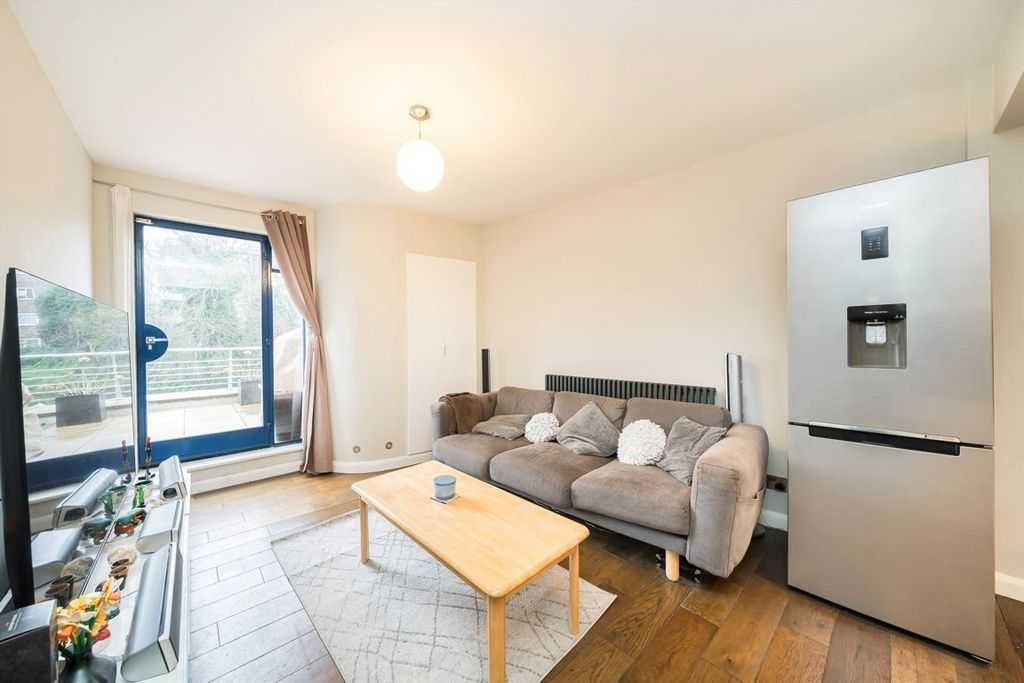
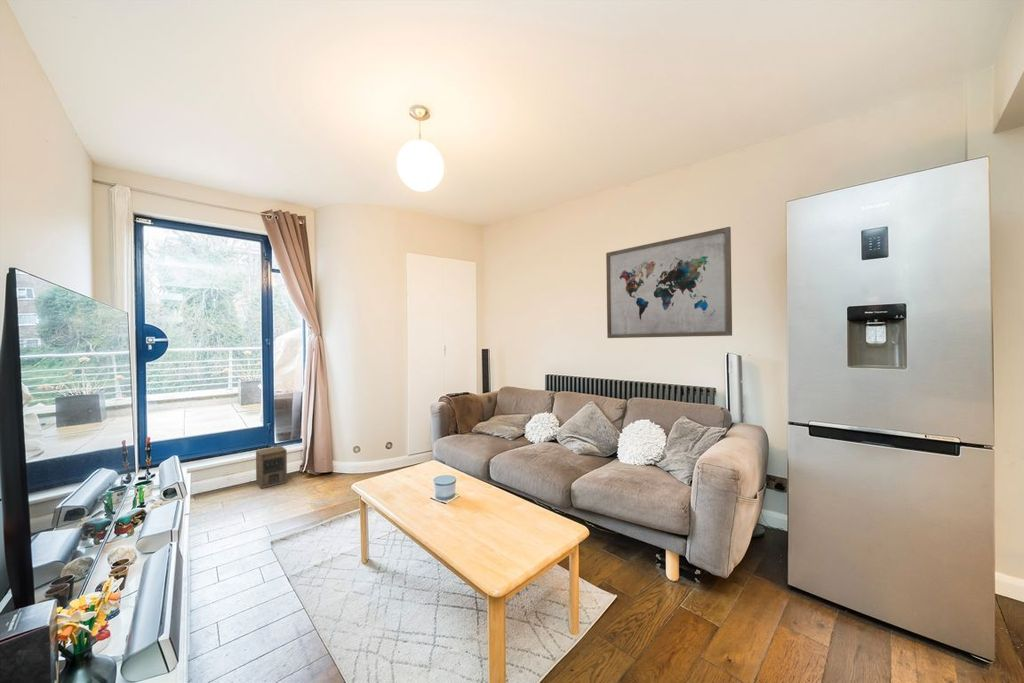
+ wall art (661, 289)
+ speaker (271, 466)
